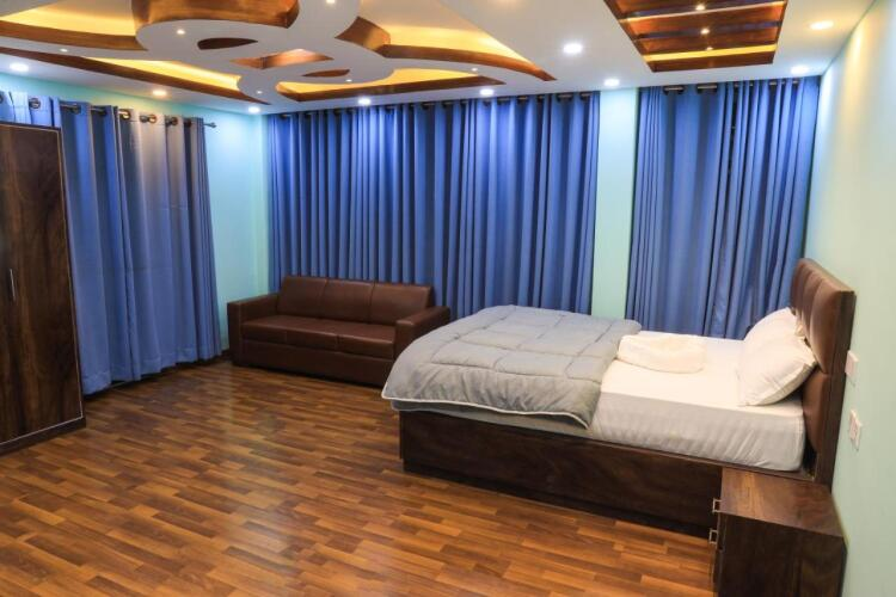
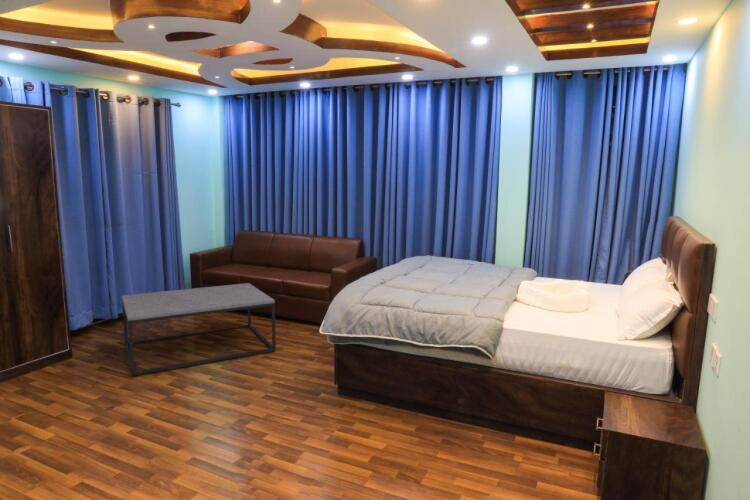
+ coffee table (198, 314)
